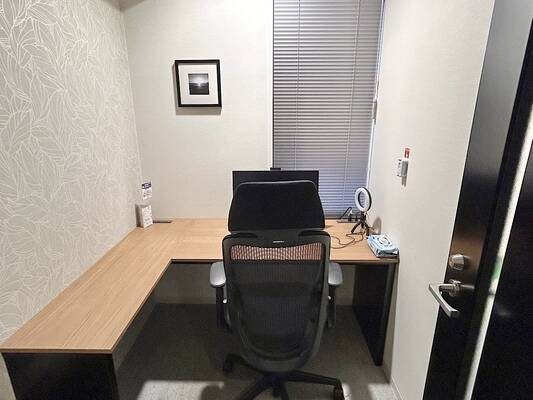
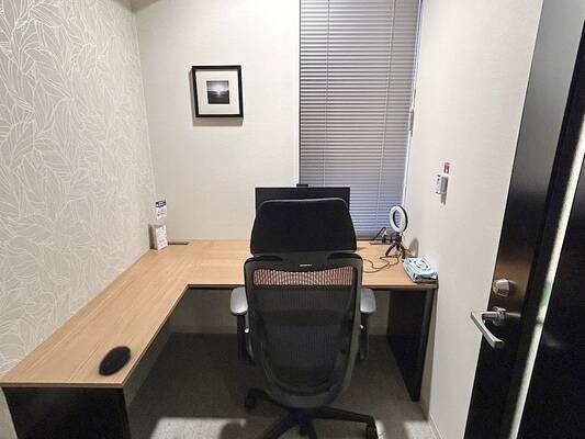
+ computer mouse (114, 357)
